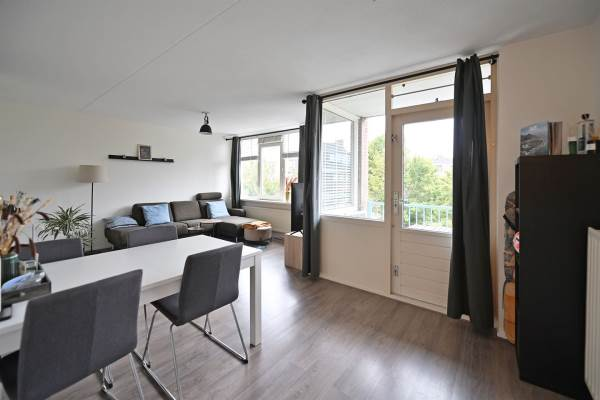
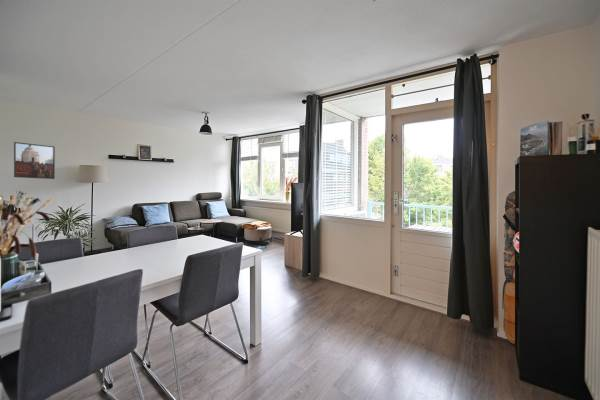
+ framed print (35, 161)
